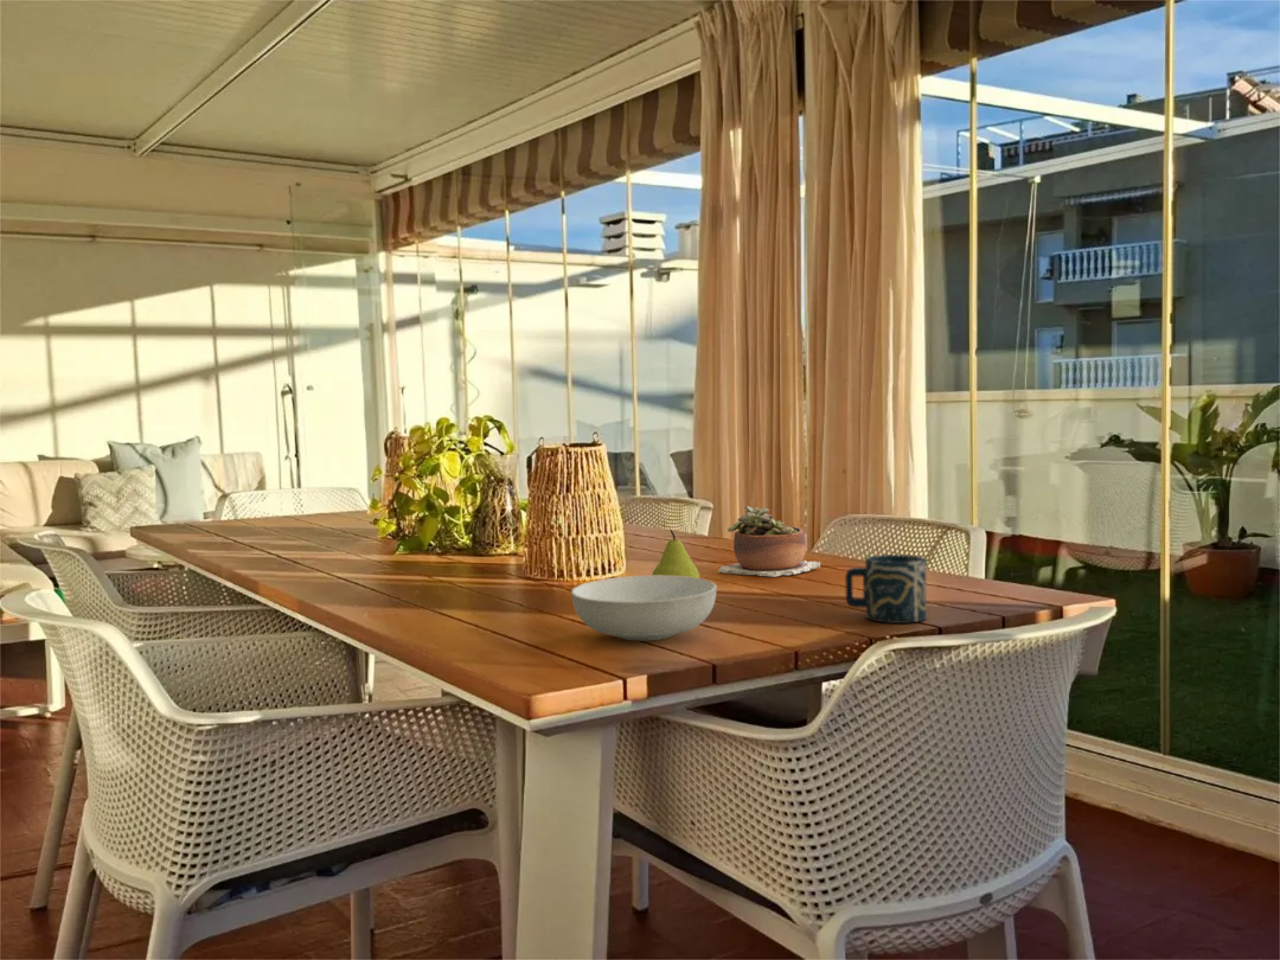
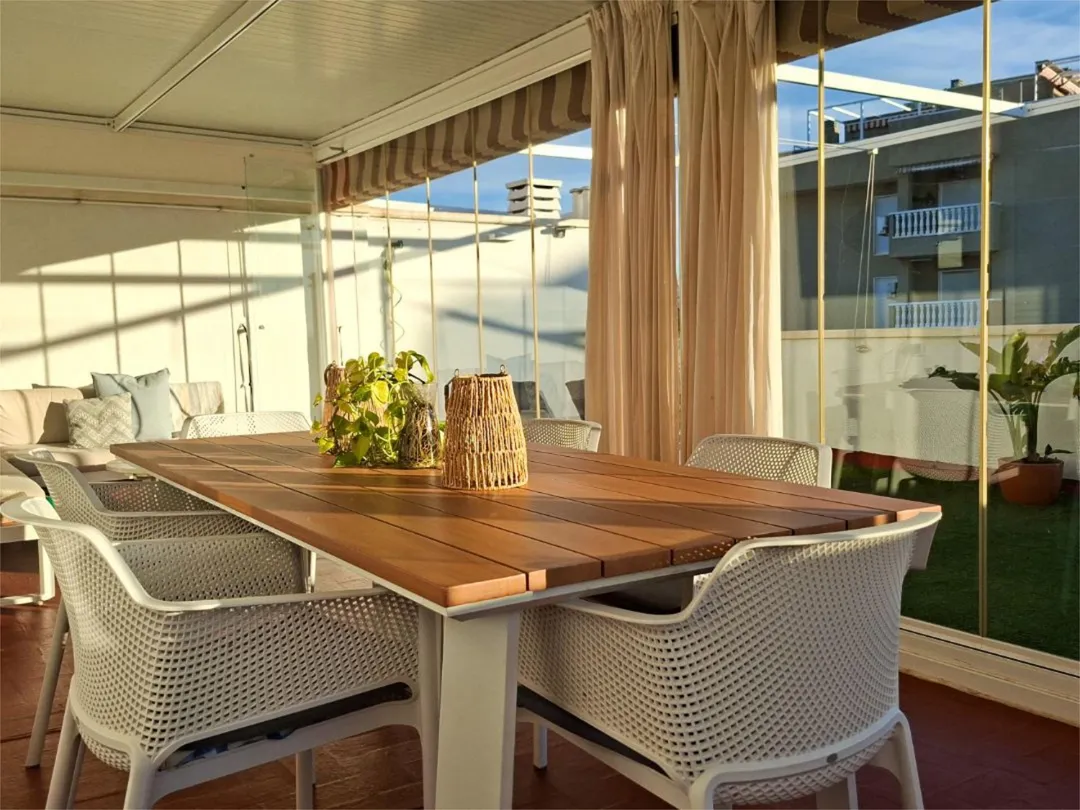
- cup (885, 588)
- serving bowl (644, 610)
- fruit (674, 564)
- succulent plant (768, 537)
